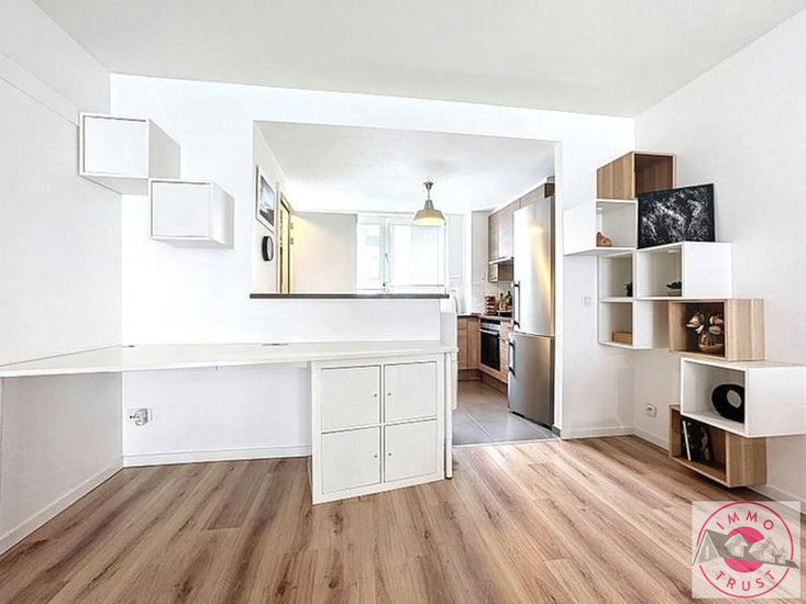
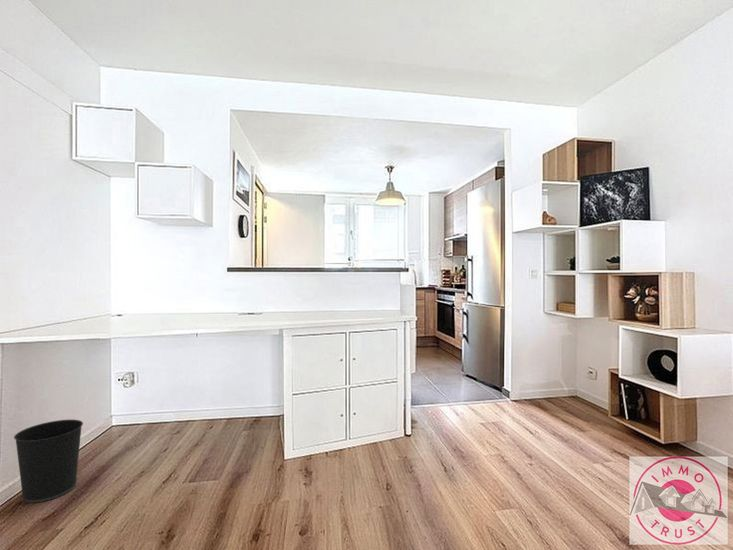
+ wastebasket (50, 459)
